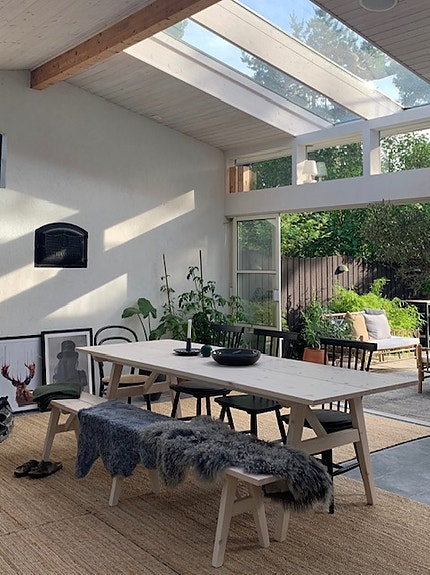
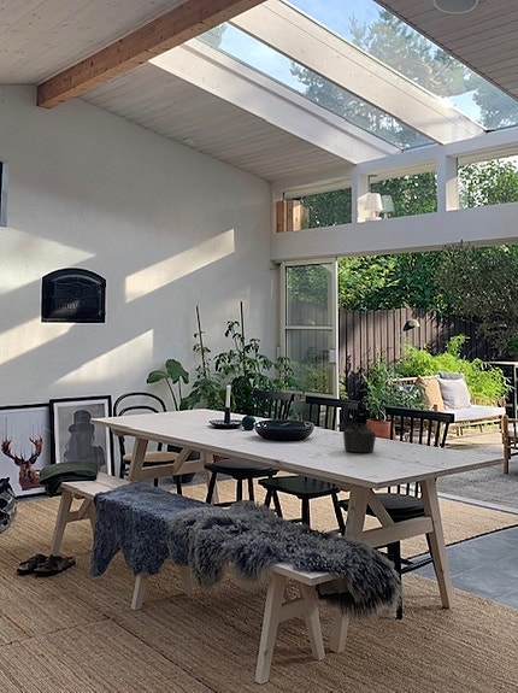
+ teapot (358, 436)
